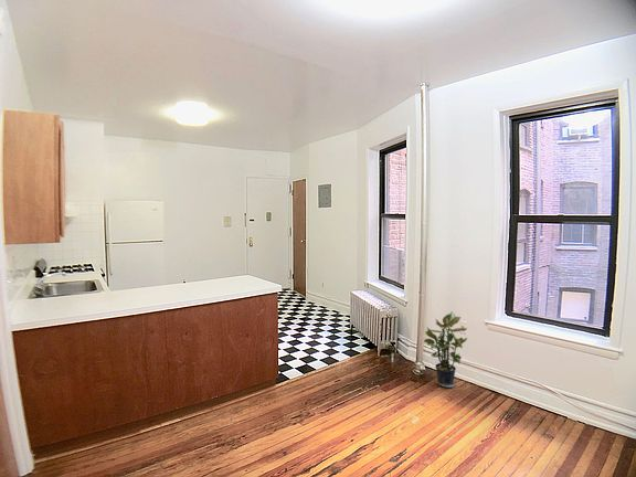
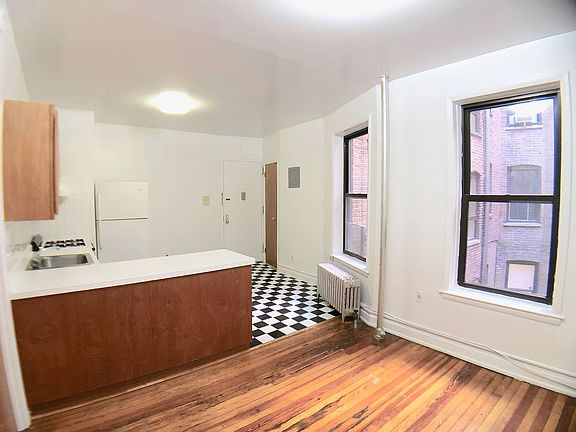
- potted plant (445, 347)
